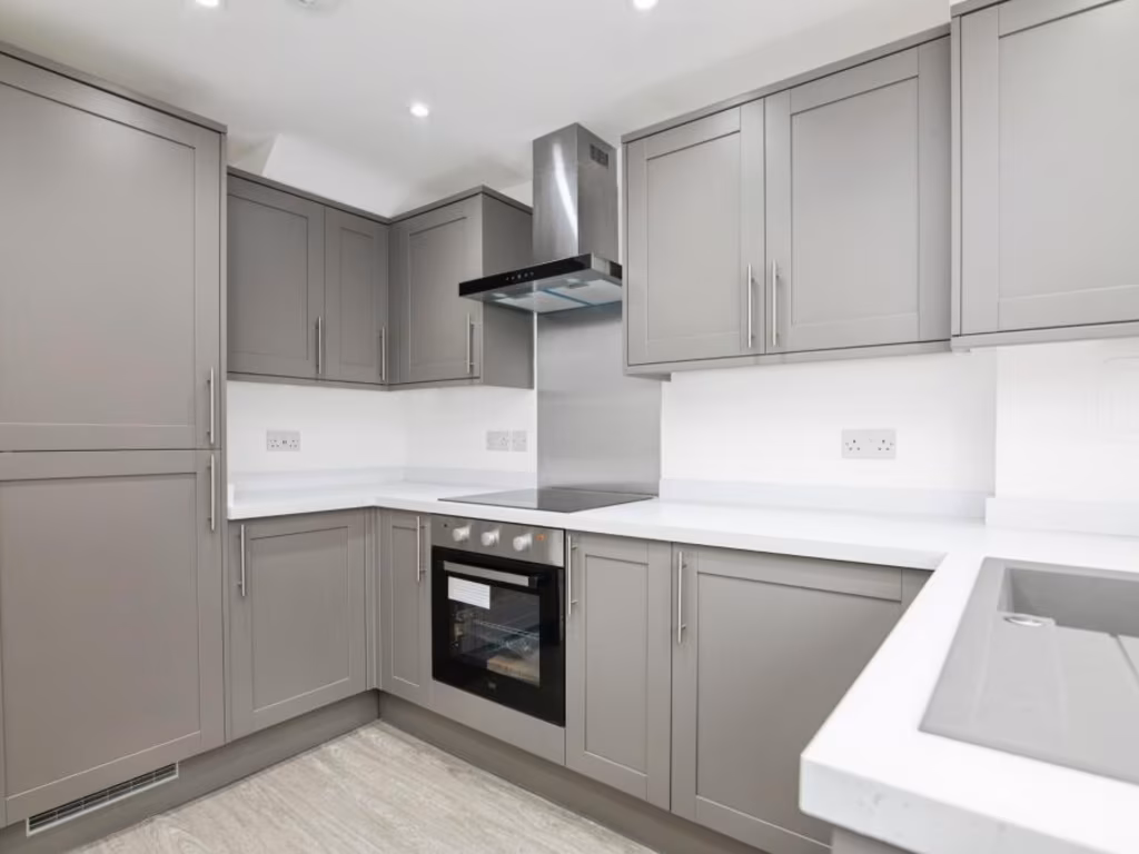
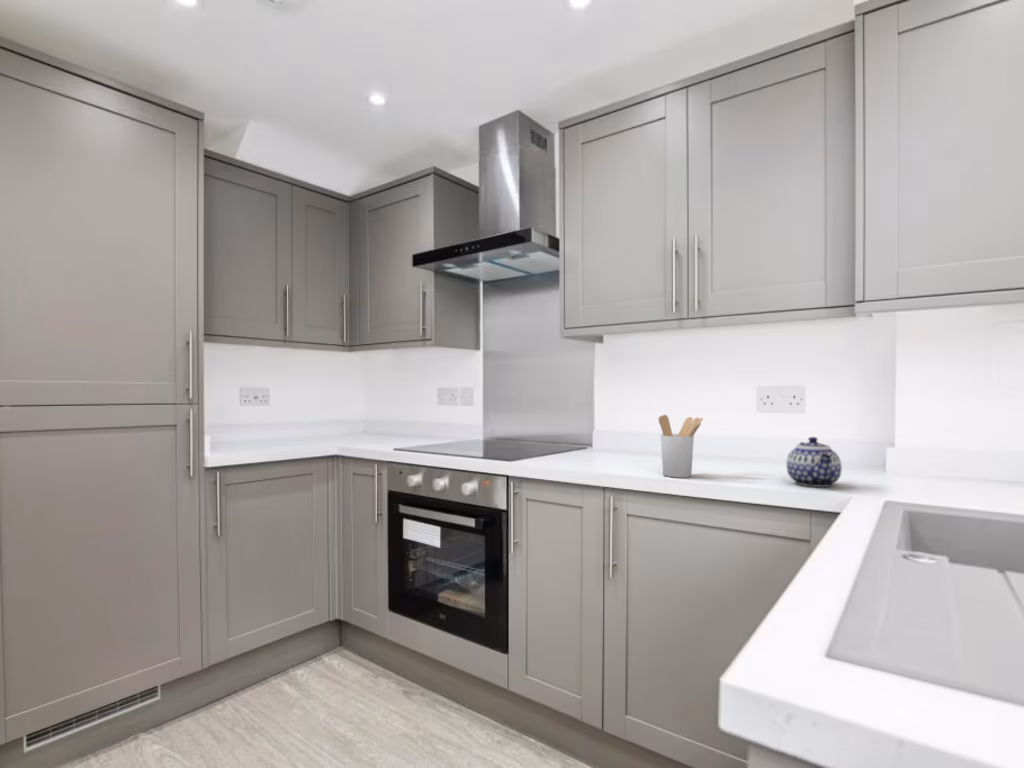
+ utensil holder (682, 444)
+ teapot (813, 460)
